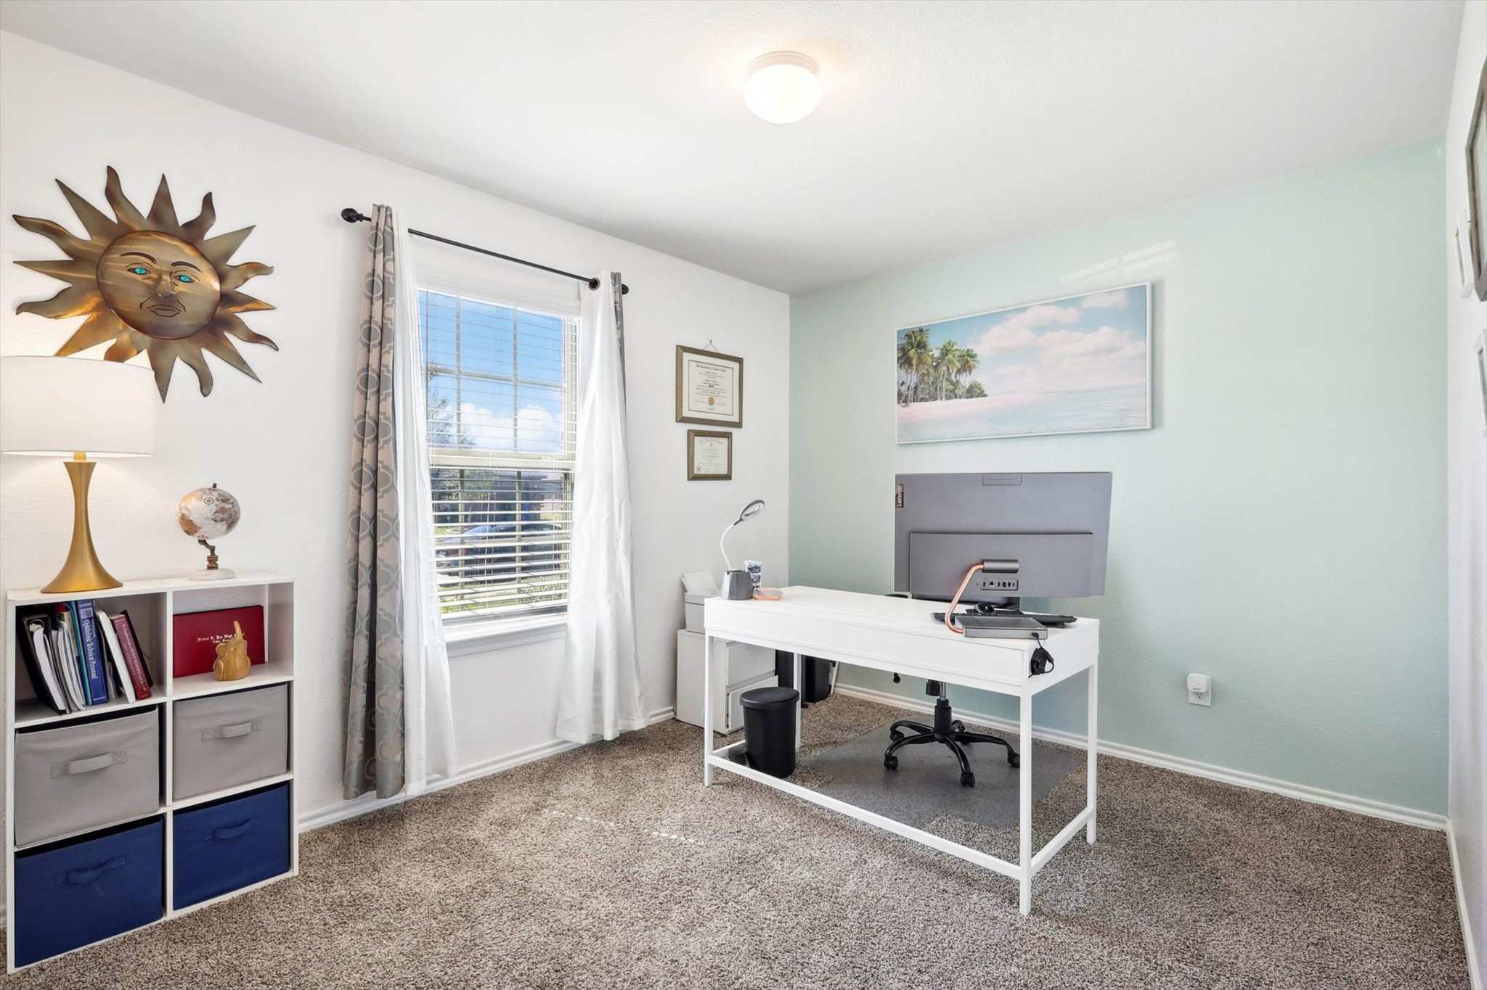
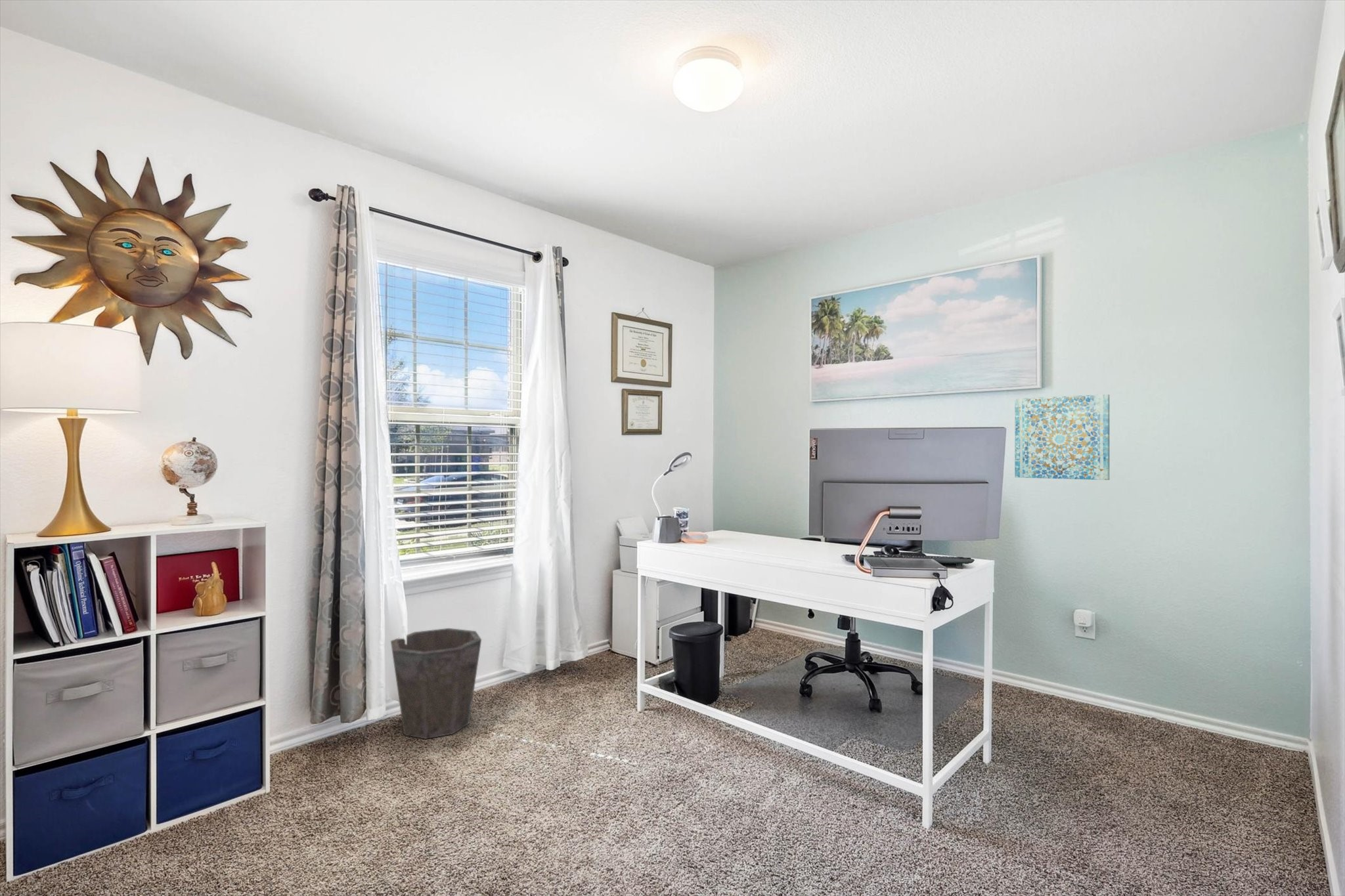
+ waste bin (436, 682)
+ wall art (1060, 437)
